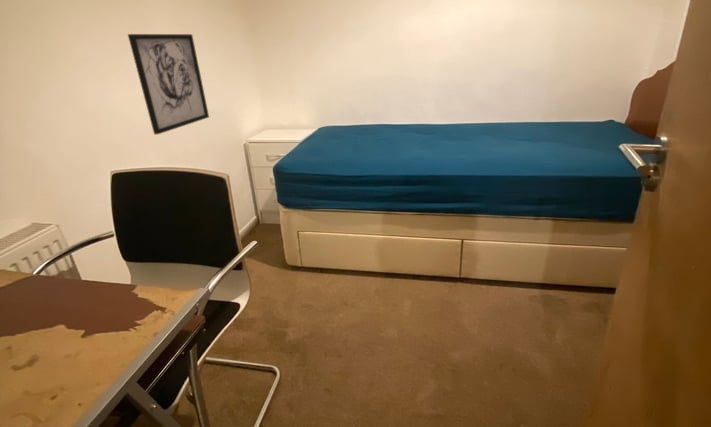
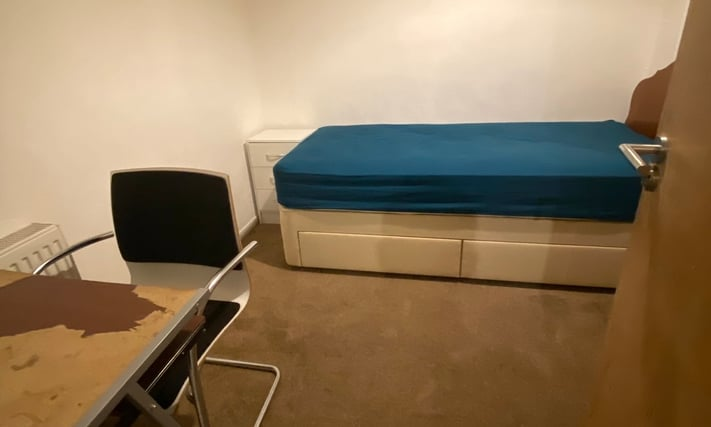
- wall art (174, 81)
